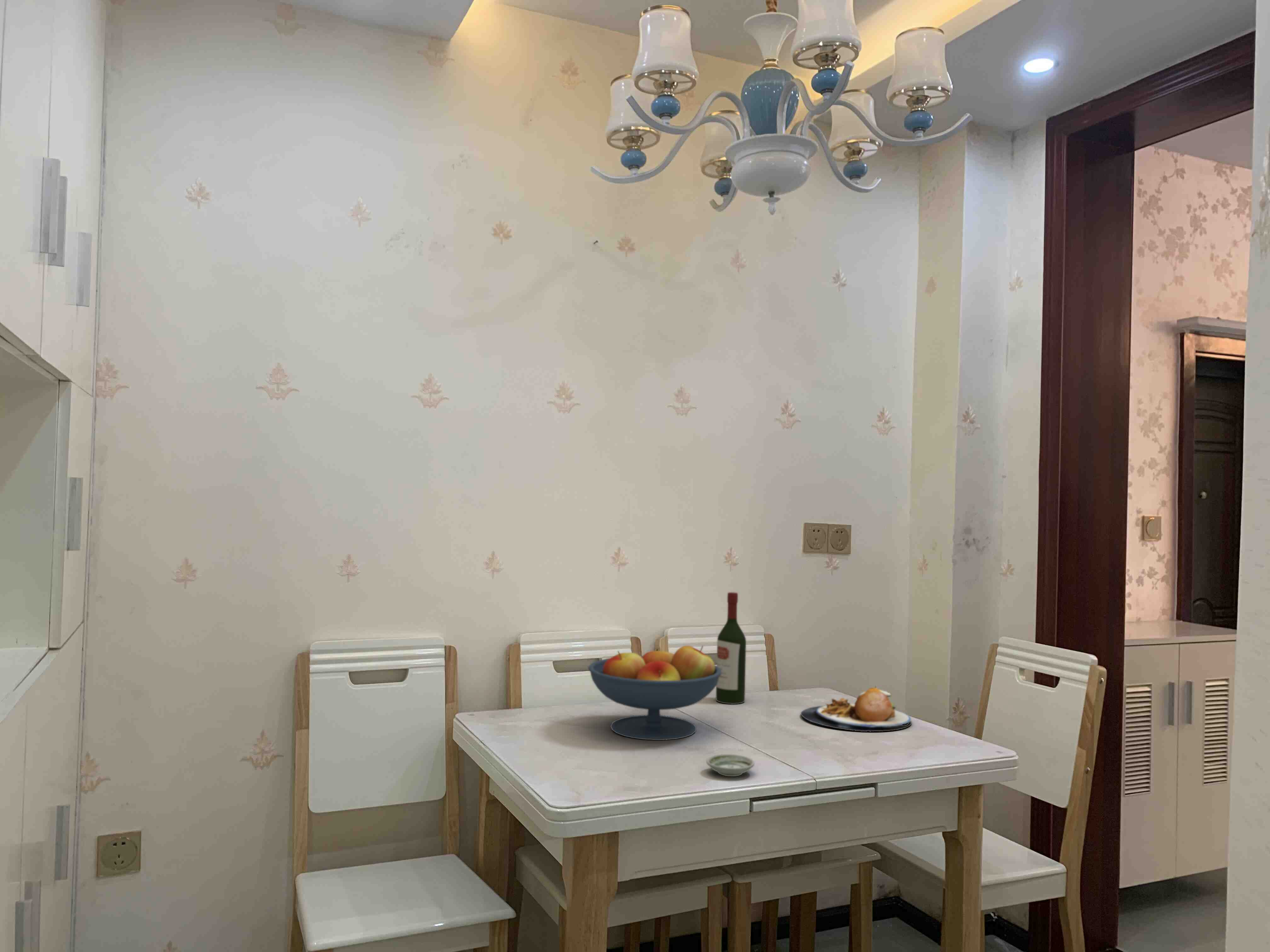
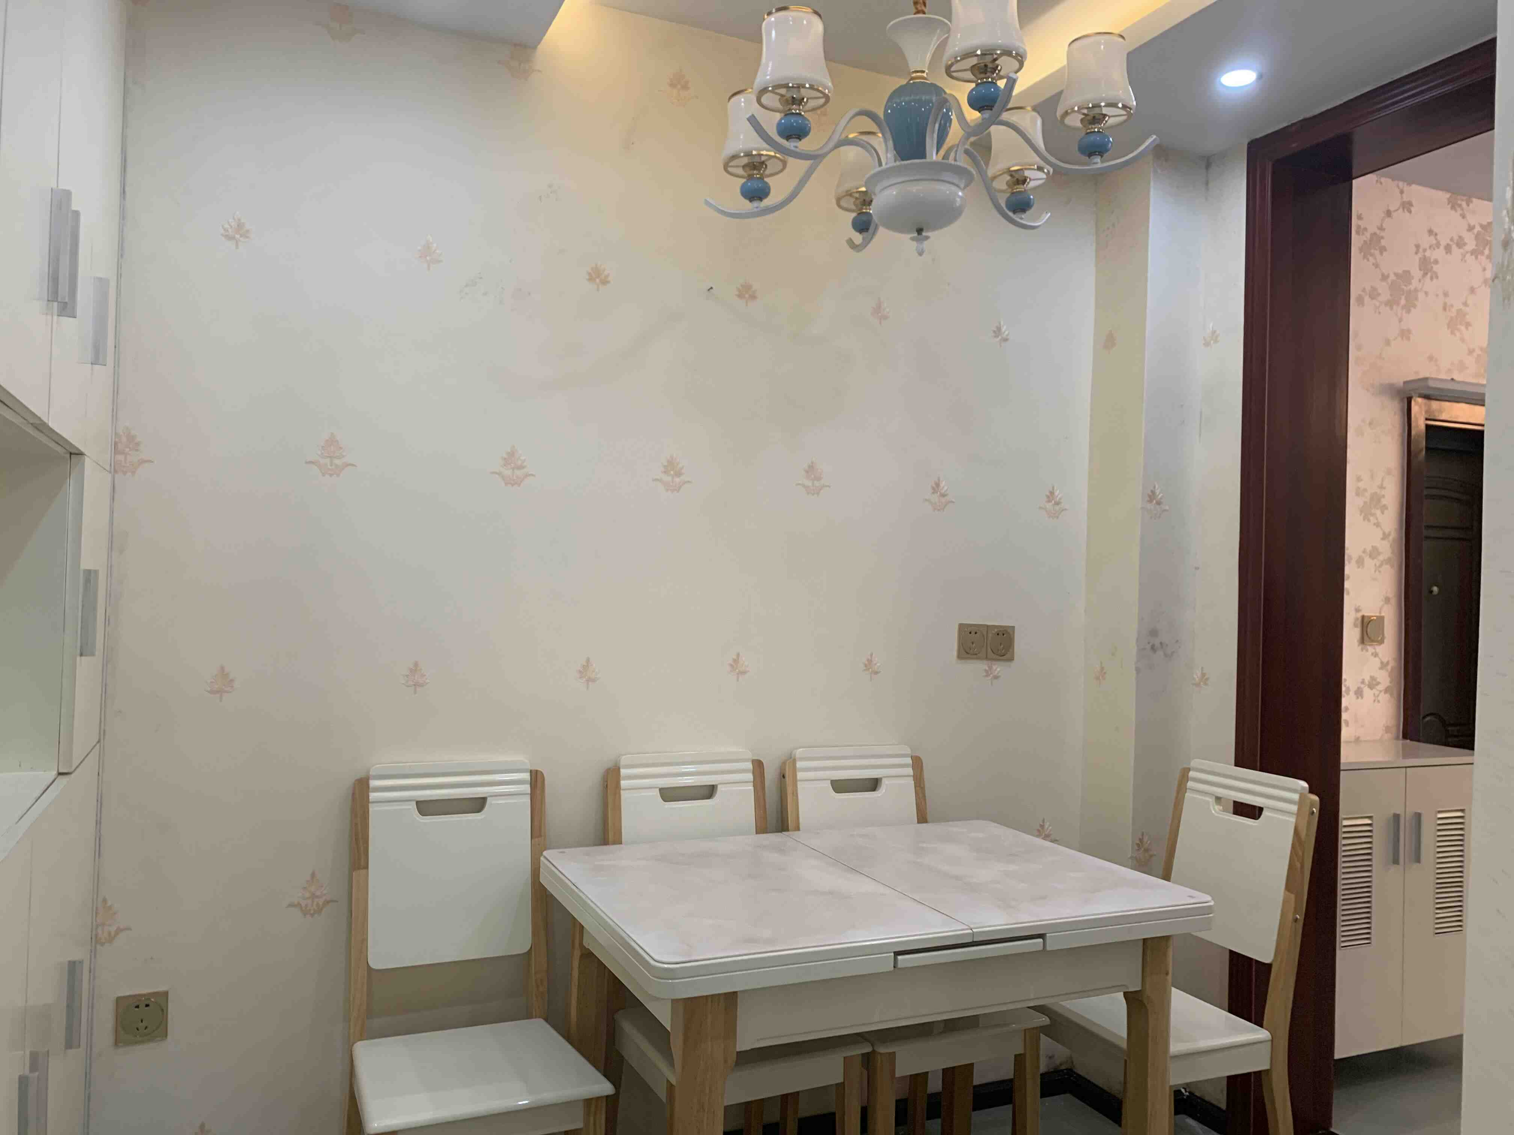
- fruit bowl (654, 687)
- saucer (730, 767)
- plate (855, 703)
- wine bottle (731, 647)
